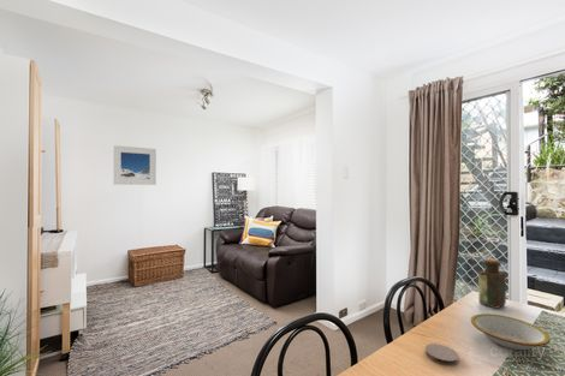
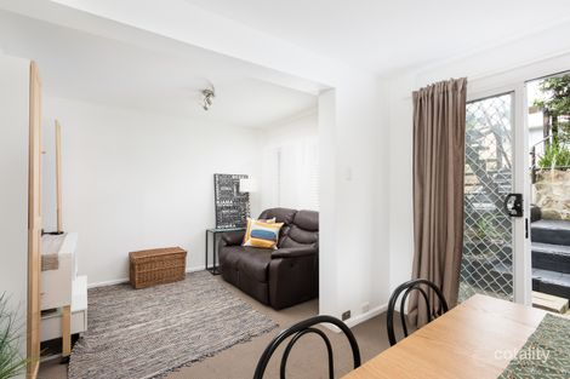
- bottle (492, 281)
- coaster (441, 353)
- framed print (135, 166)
- bowl (507, 333)
